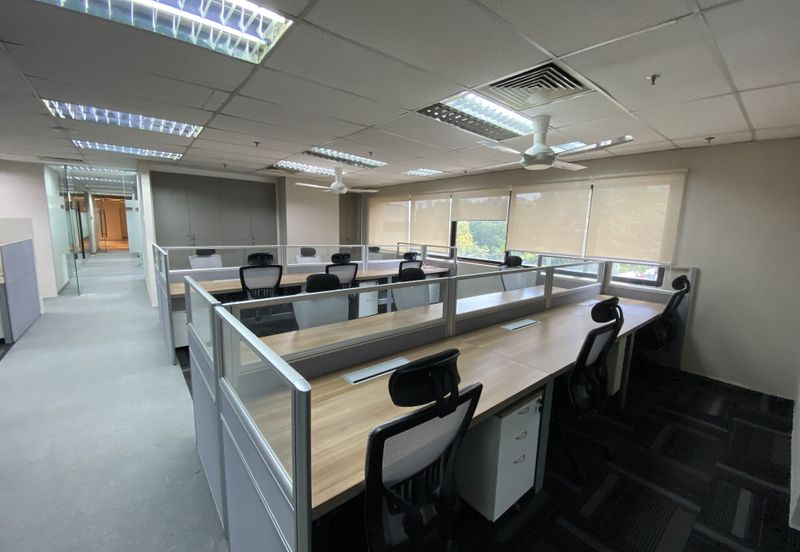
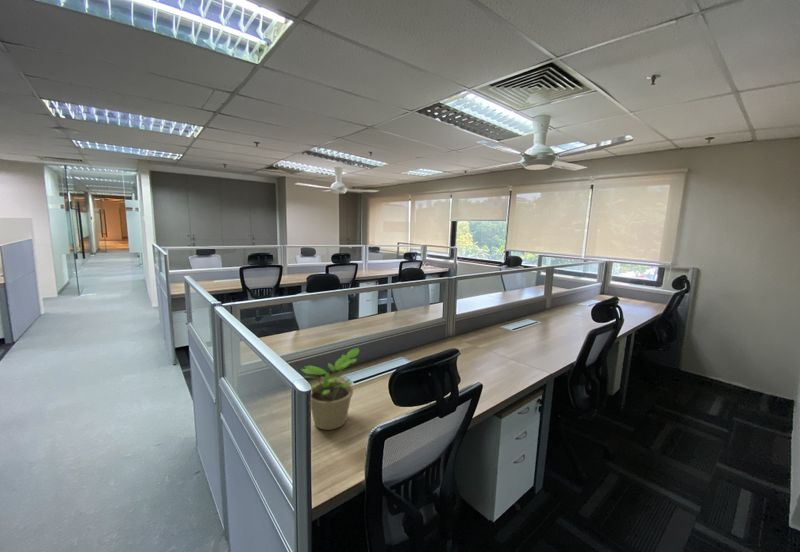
+ potted plant (328, 387)
